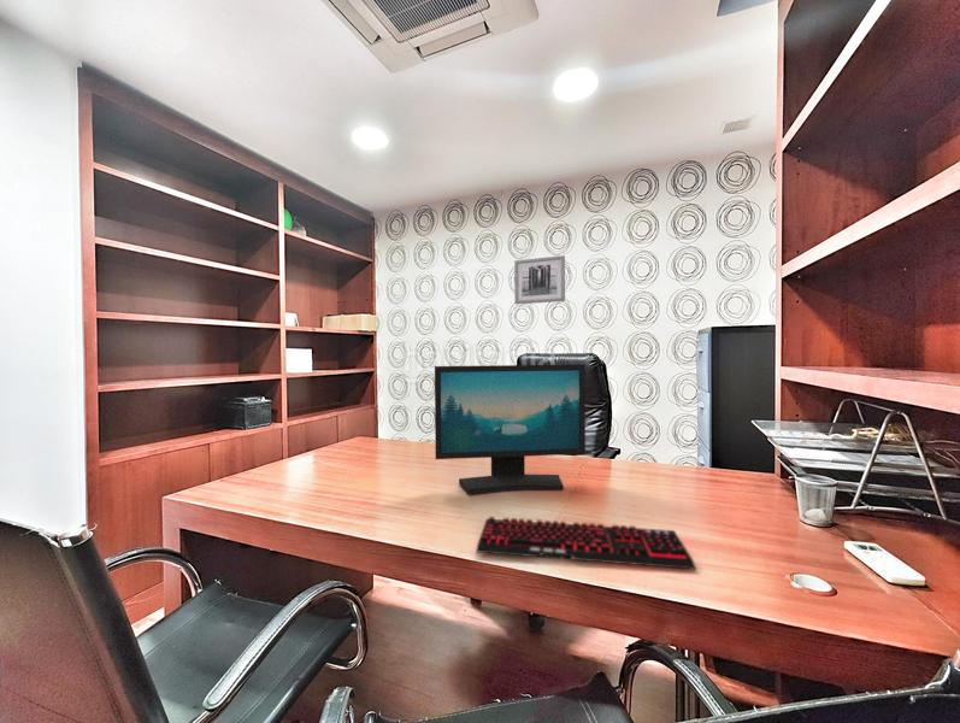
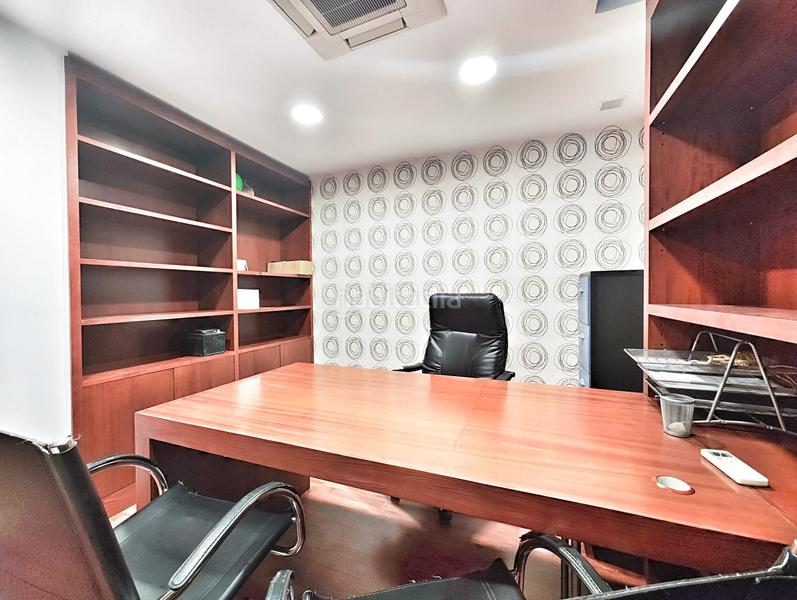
- computer monitor (511, 424)
- keyboard (578, 540)
- wall art (538, 280)
